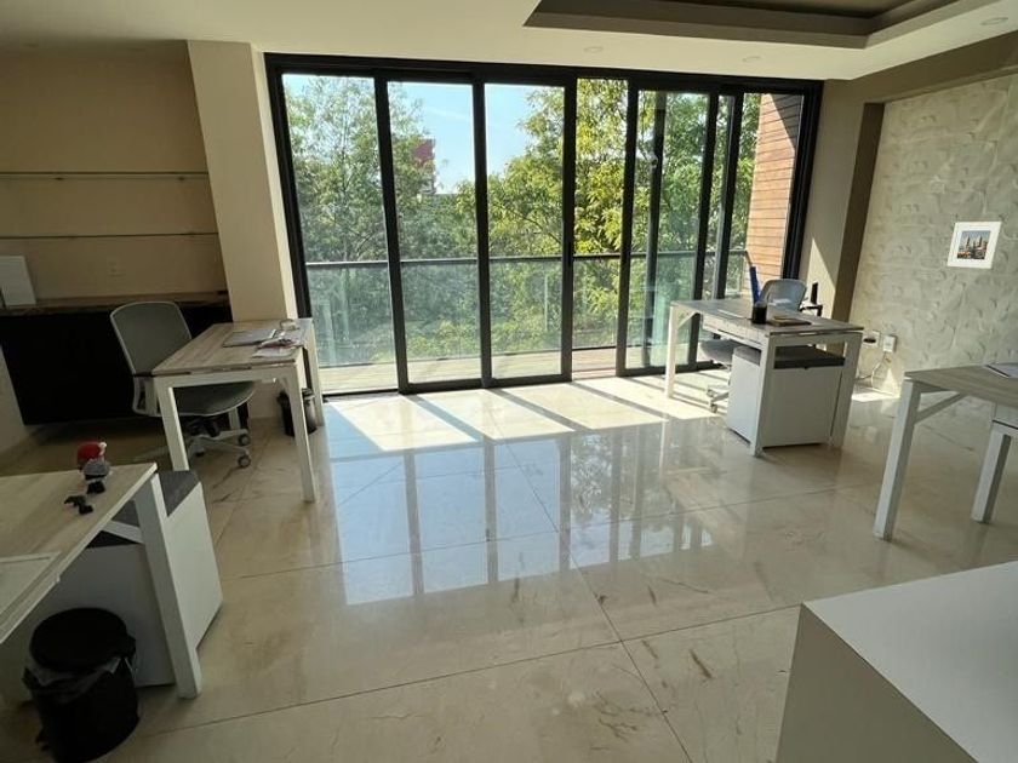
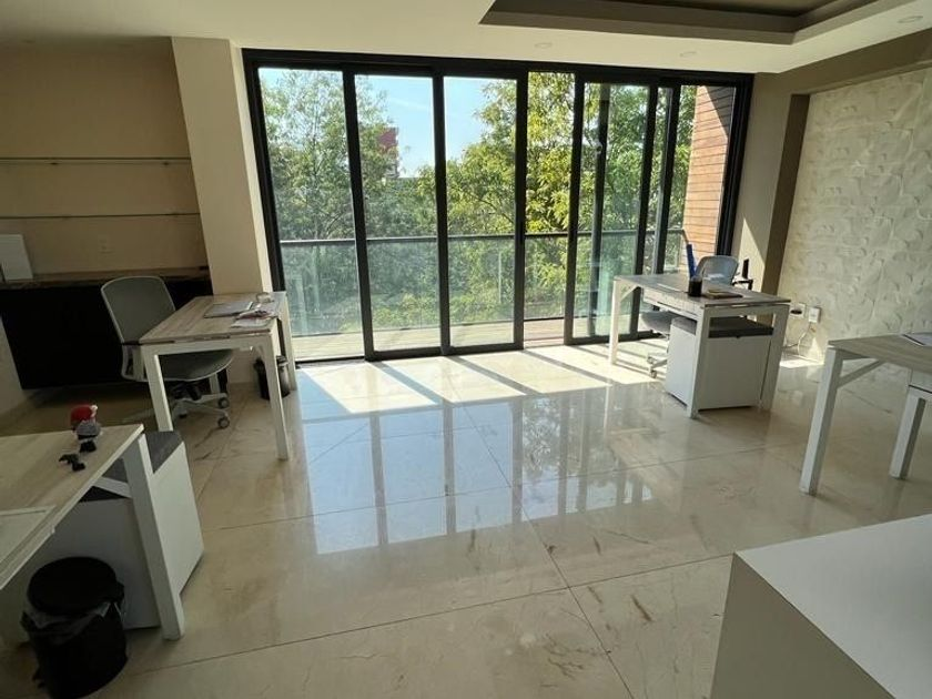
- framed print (973, 245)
